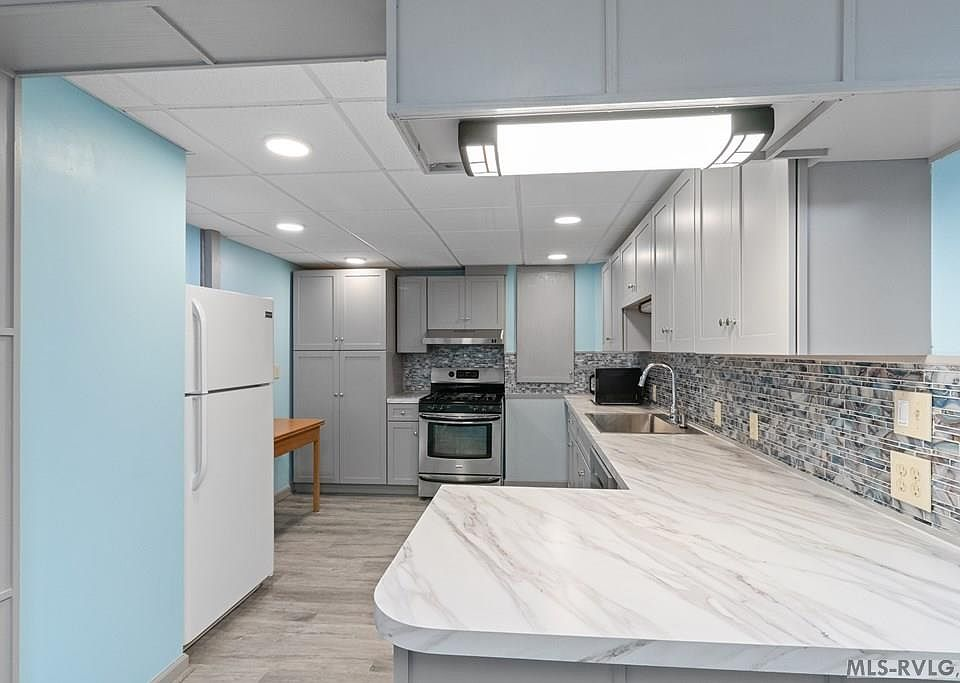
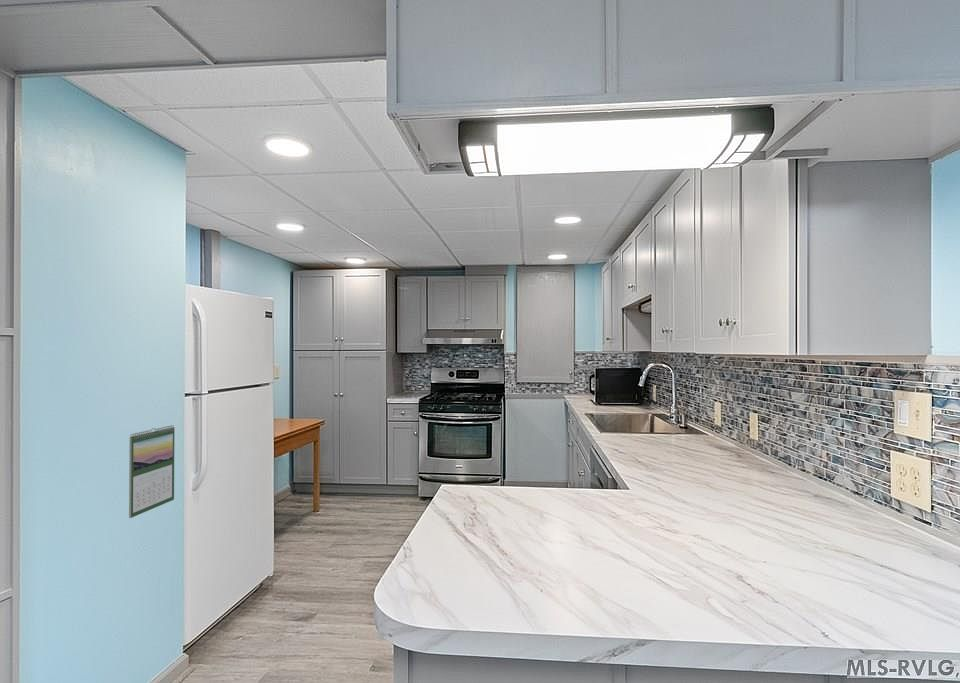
+ calendar (153, 468)
